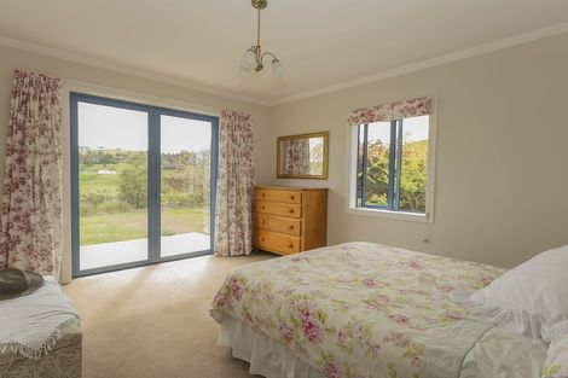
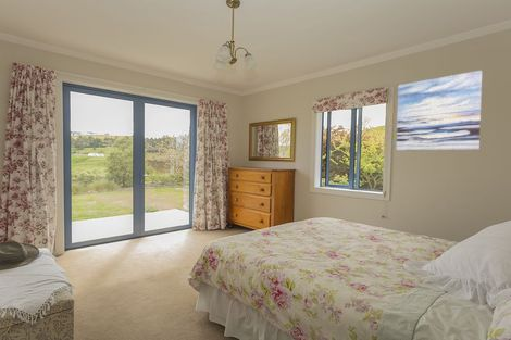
+ wall art (435, 114)
